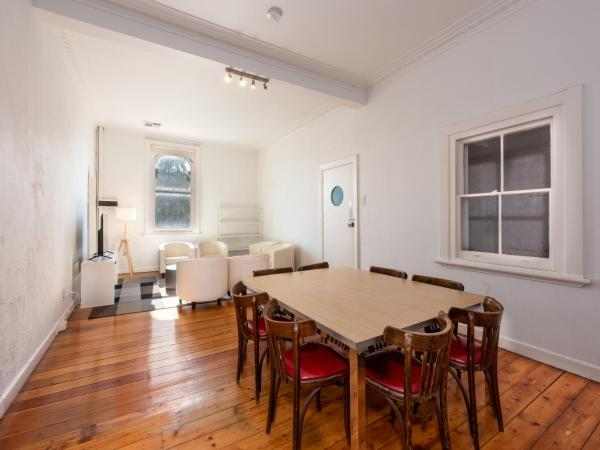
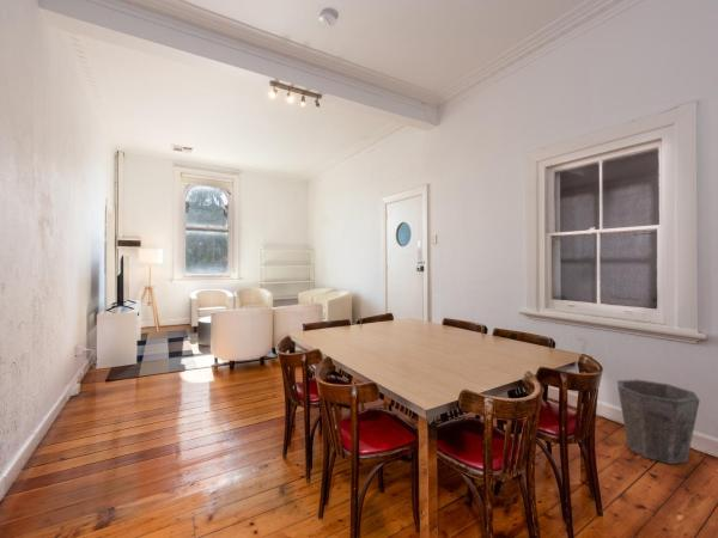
+ waste bin (655, 420)
